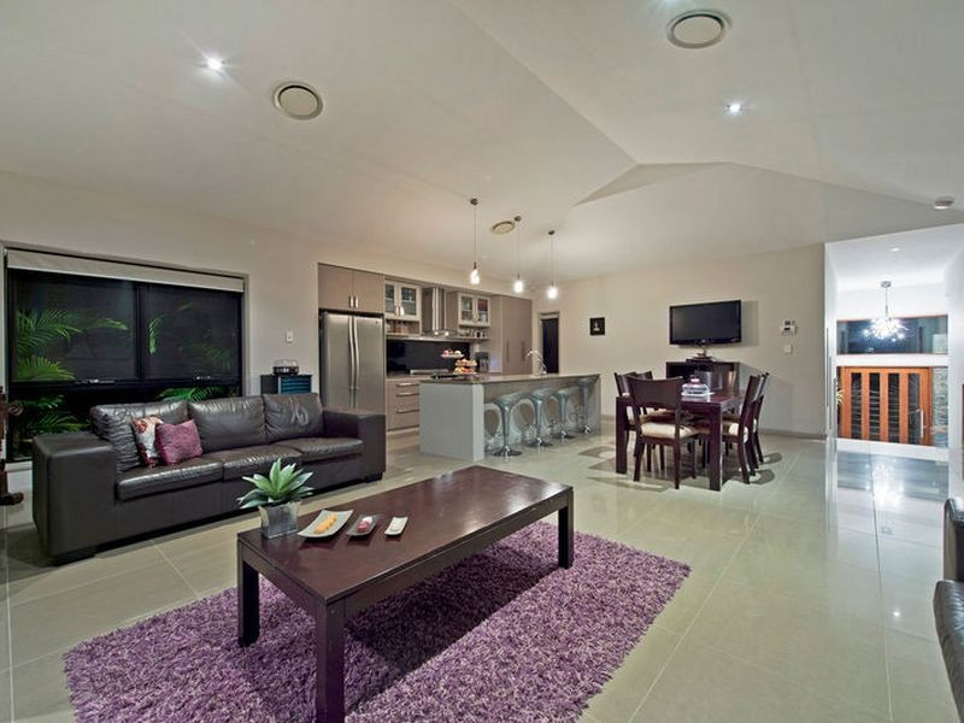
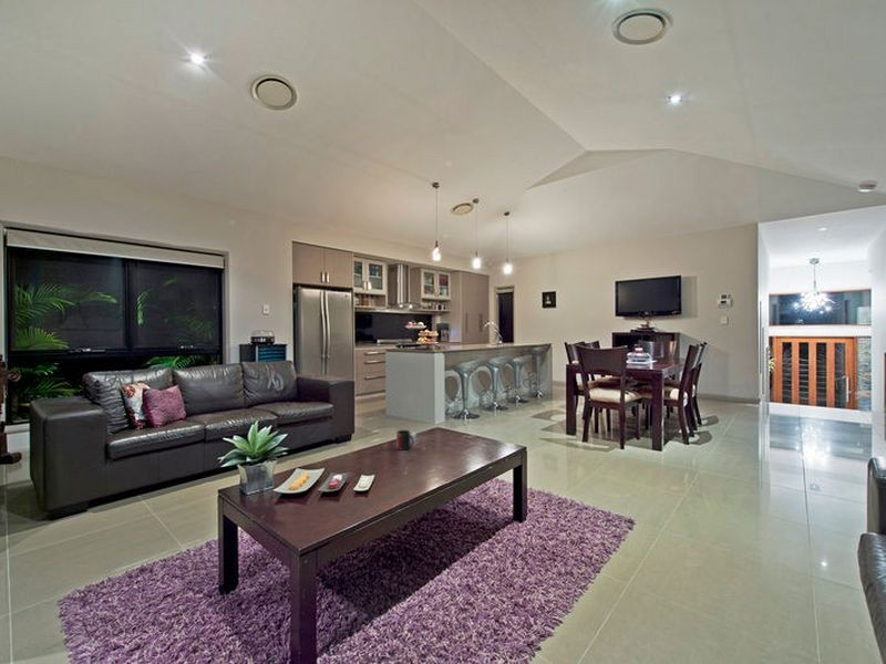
+ mug (405, 439)
